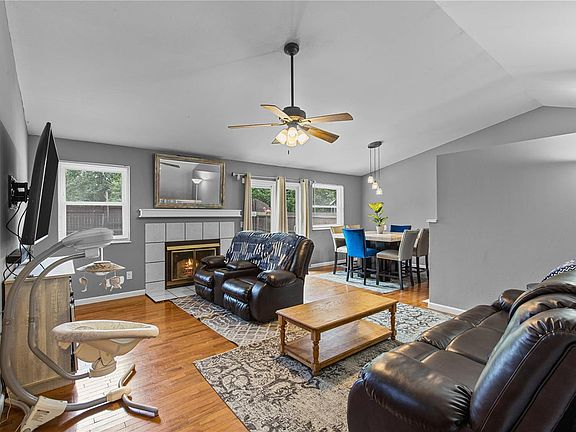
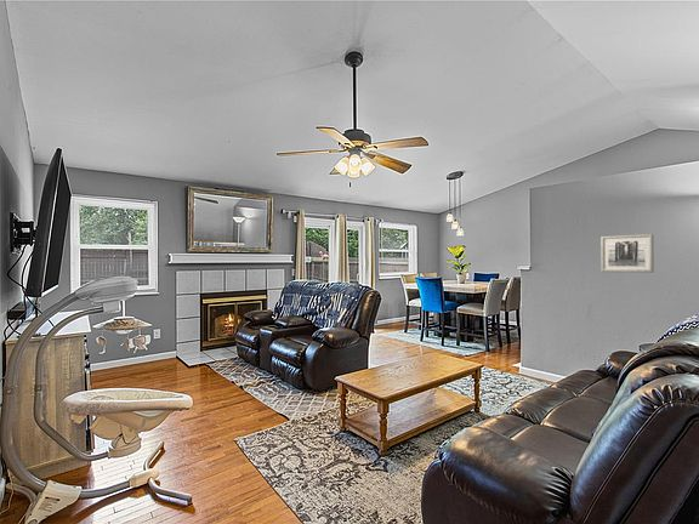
+ wall art (626, 254)
